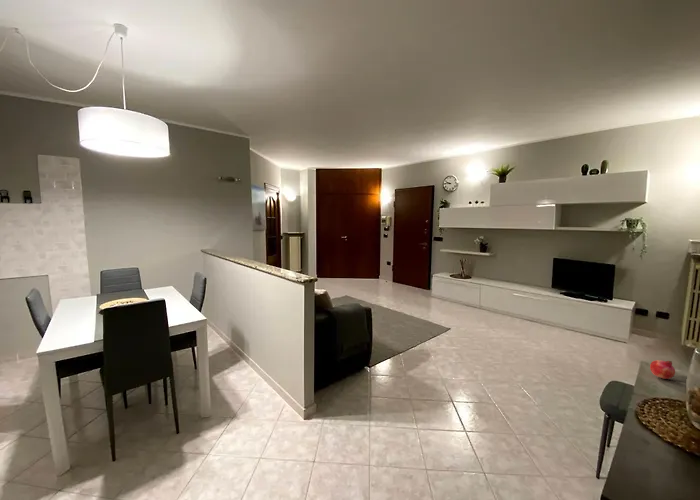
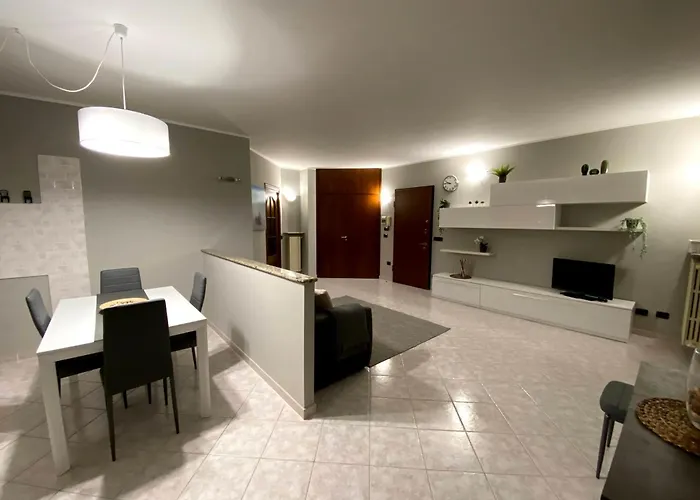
- fruit (662, 368)
